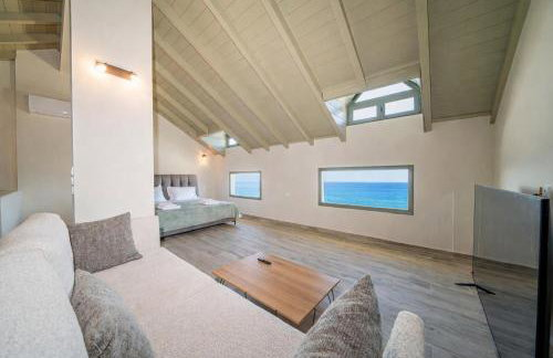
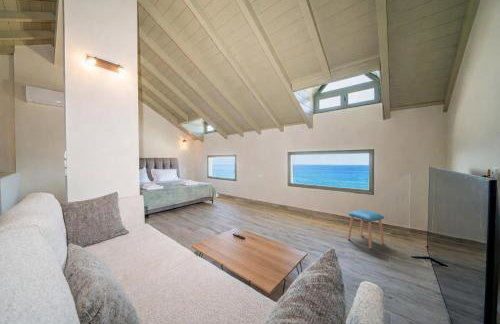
+ stool (368, 226)
